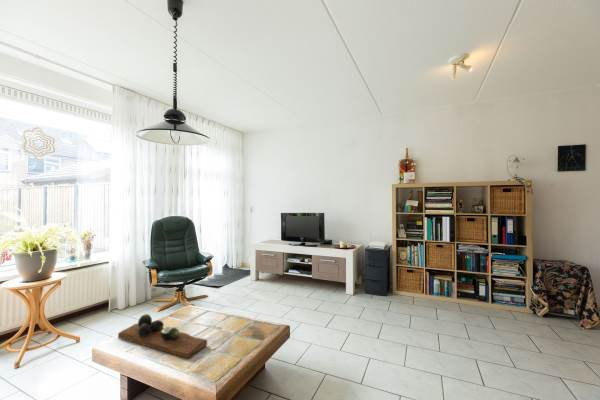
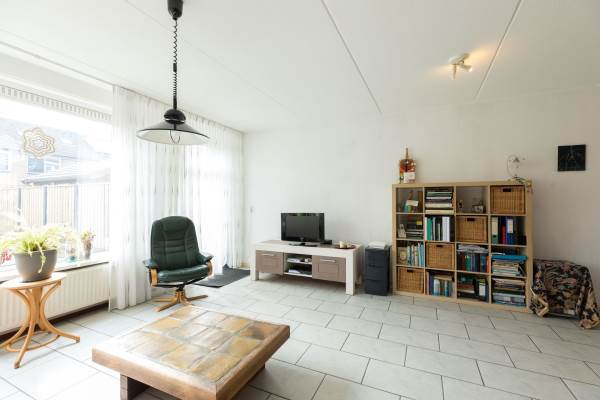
- decorative tray (161, 330)
